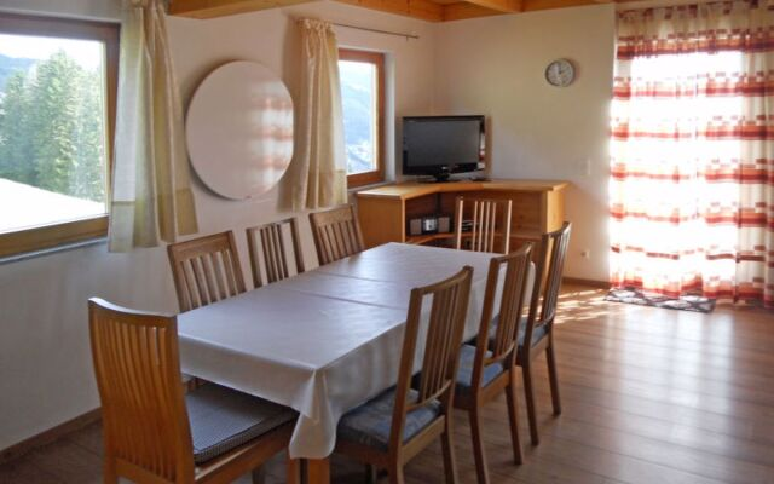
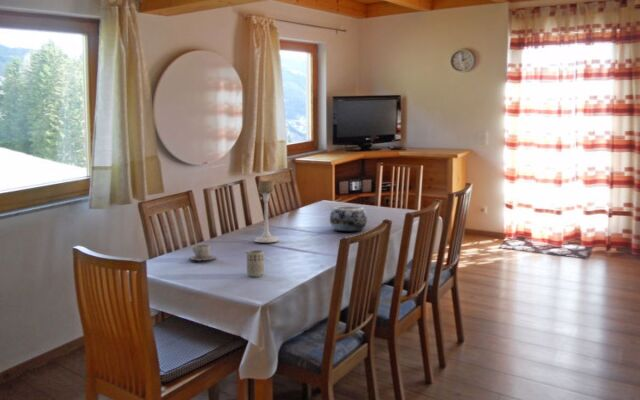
+ decorative bowl (348, 218)
+ cup (202, 252)
+ candle holder (266, 210)
+ cup (255, 263)
